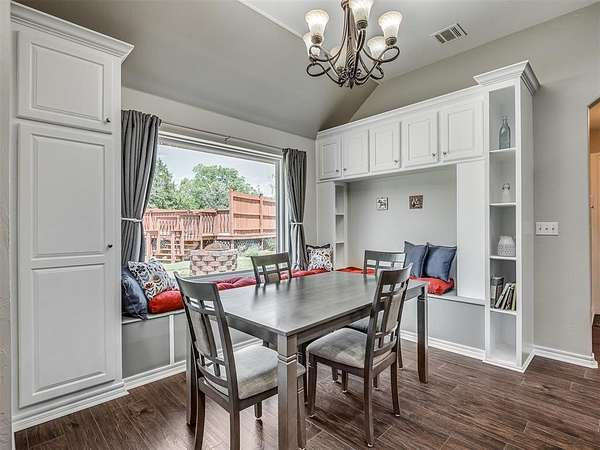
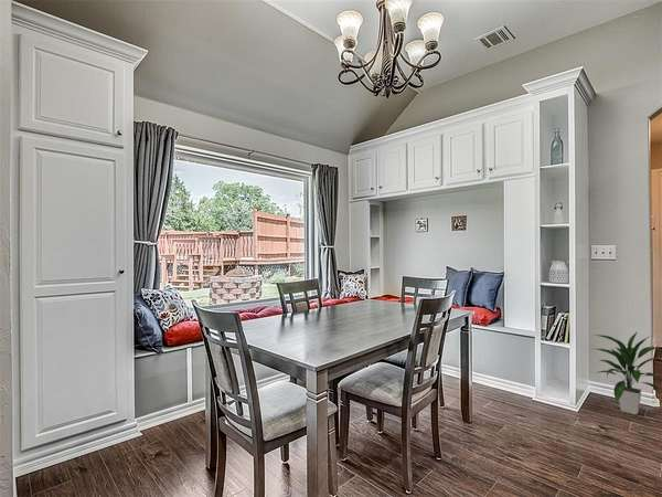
+ indoor plant (627, 370)
